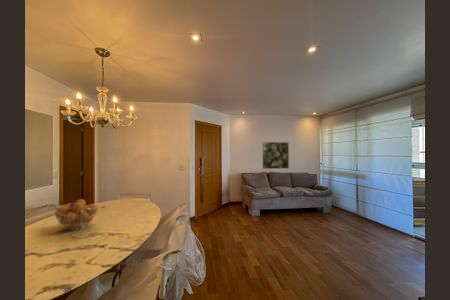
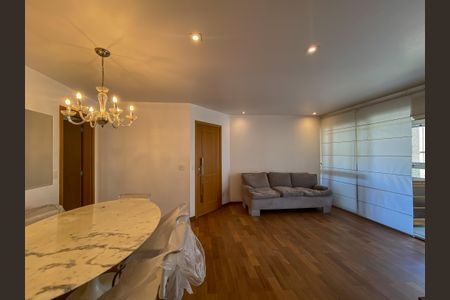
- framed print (275, 155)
- fruit basket (77, 214)
